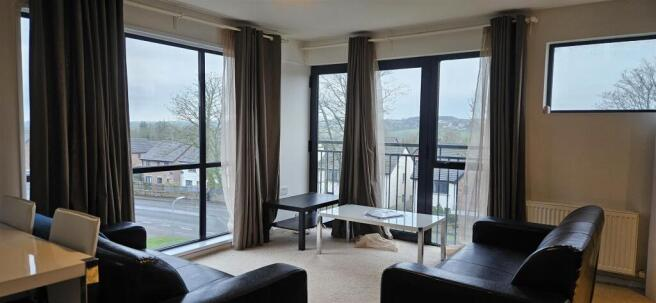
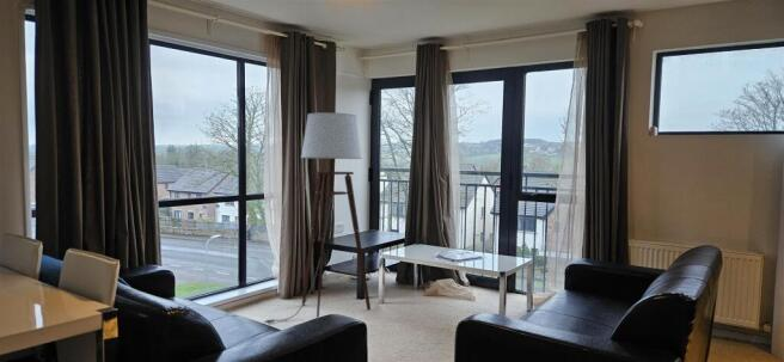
+ floor lamp (317, 215)
